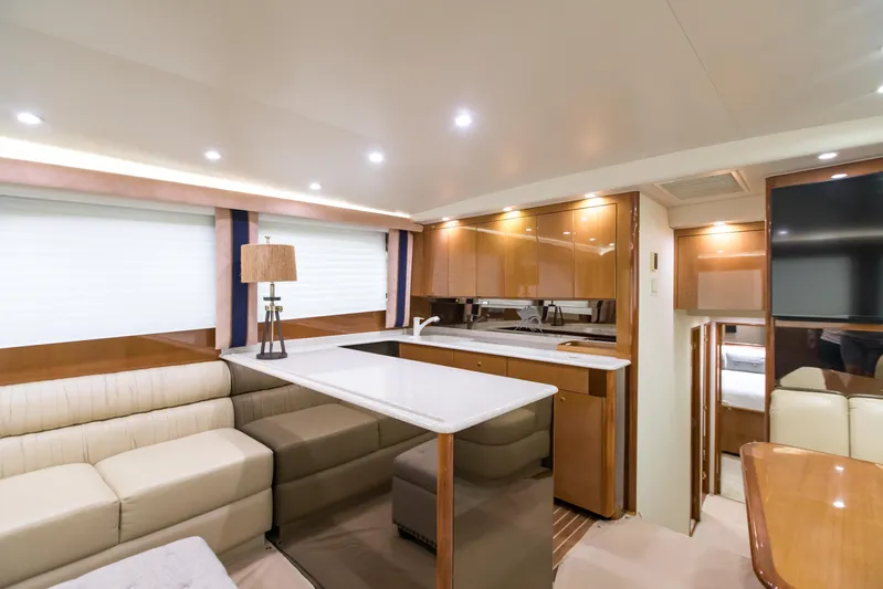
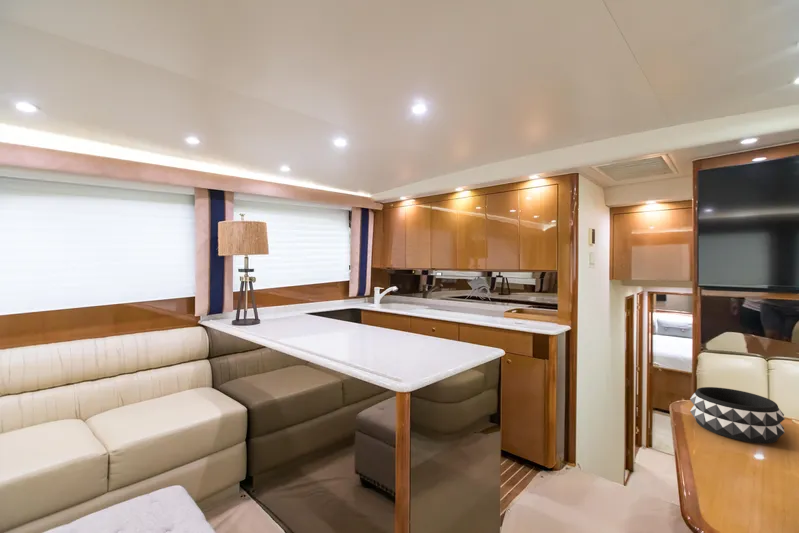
+ decorative bowl (734, 412)
